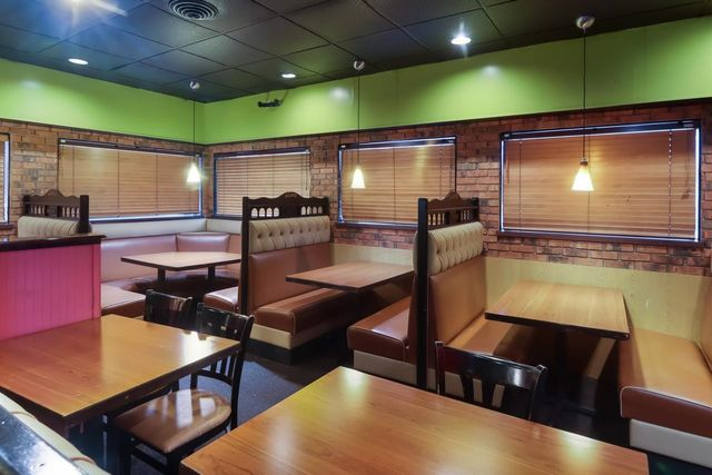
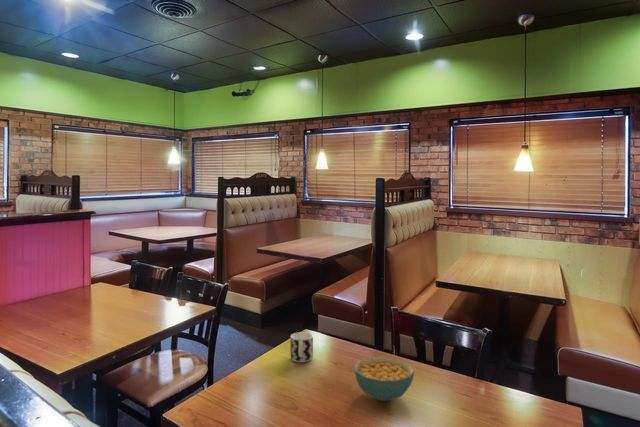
+ cup (301, 348)
+ cereal bowl (383, 382)
